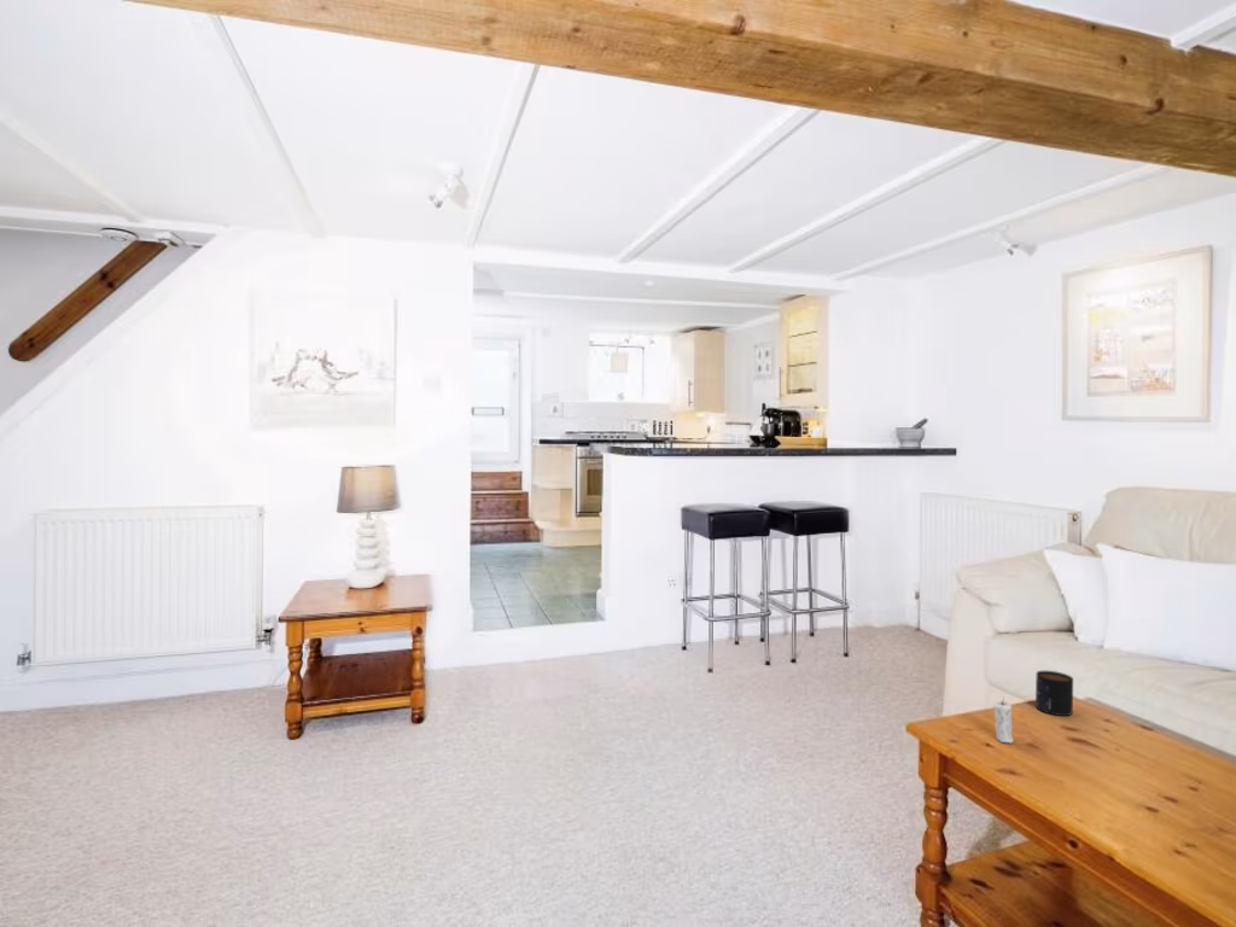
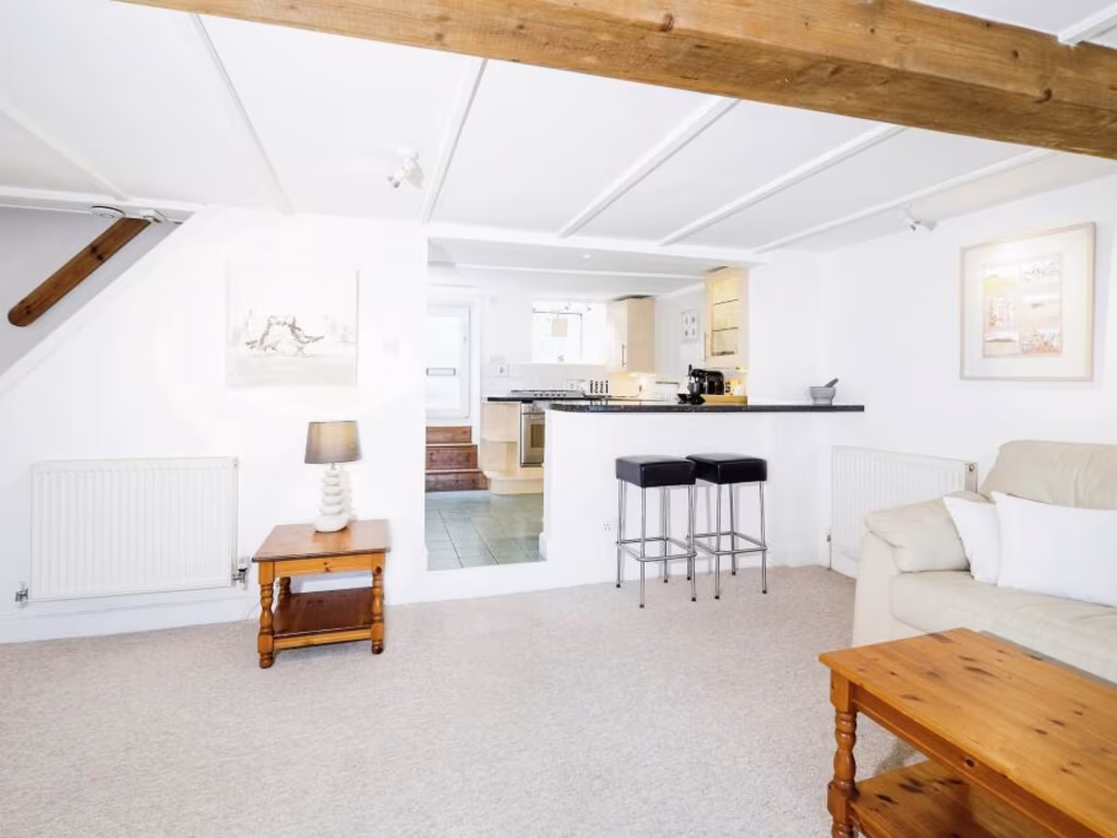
- mug (1049, 689)
- candle (1002, 717)
